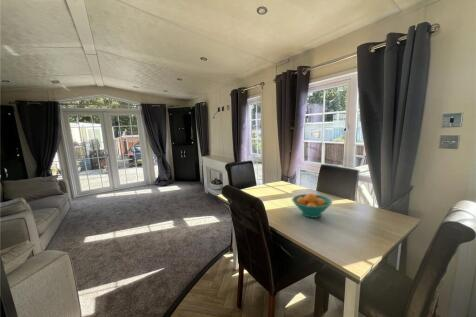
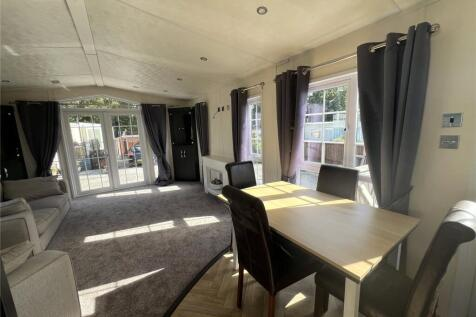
- fruit bowl (311, 203)
